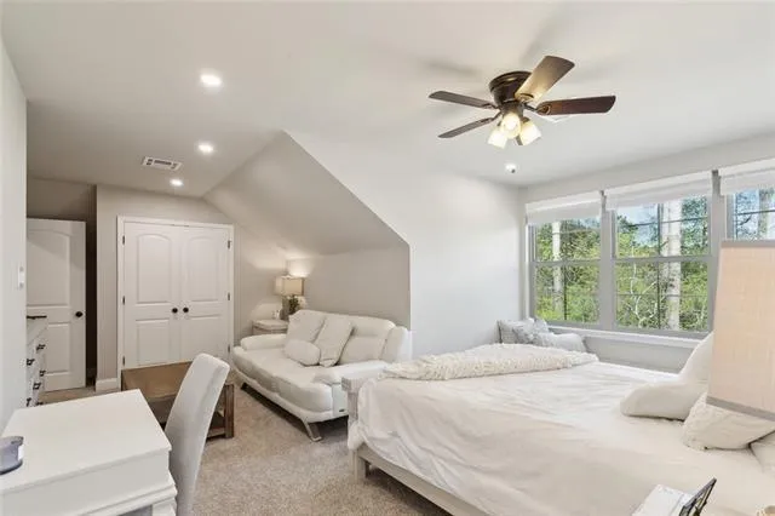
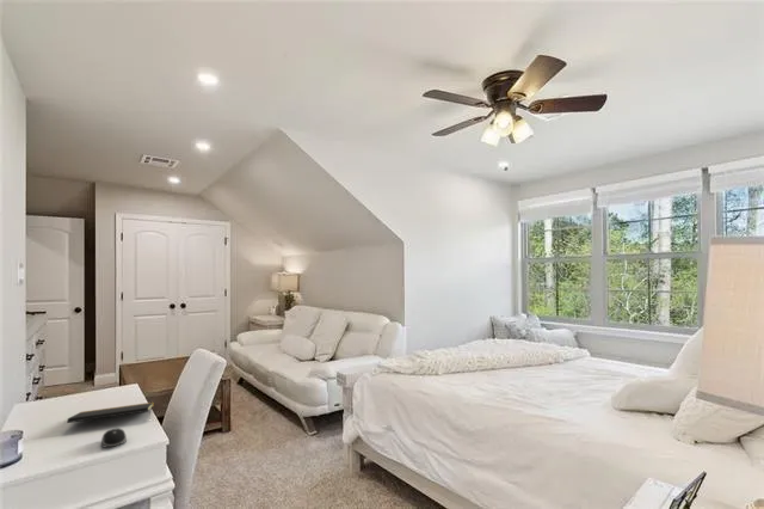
+ notepad (113, 411)
+ computer mouse (113, 435)
